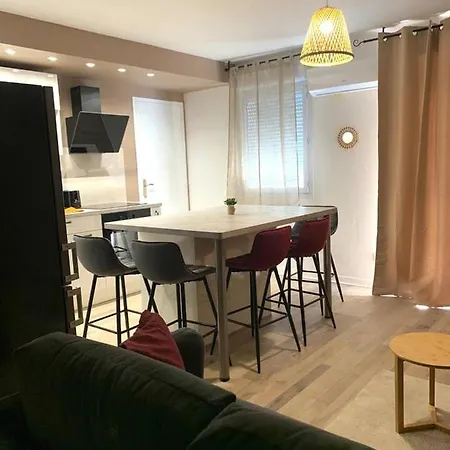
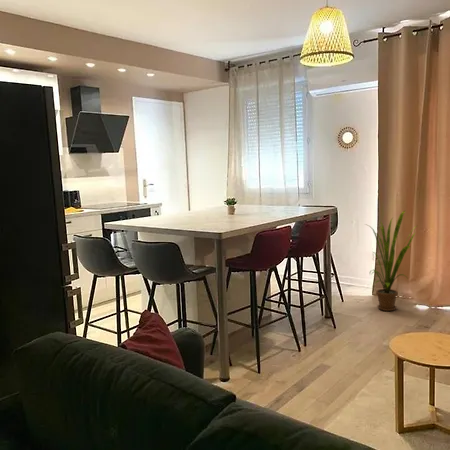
+ house plant (387, 260)
